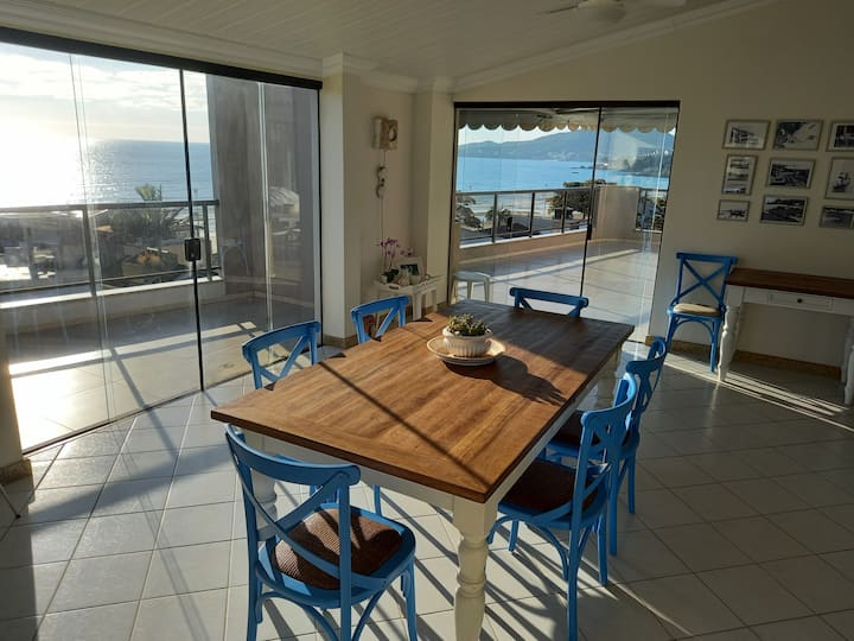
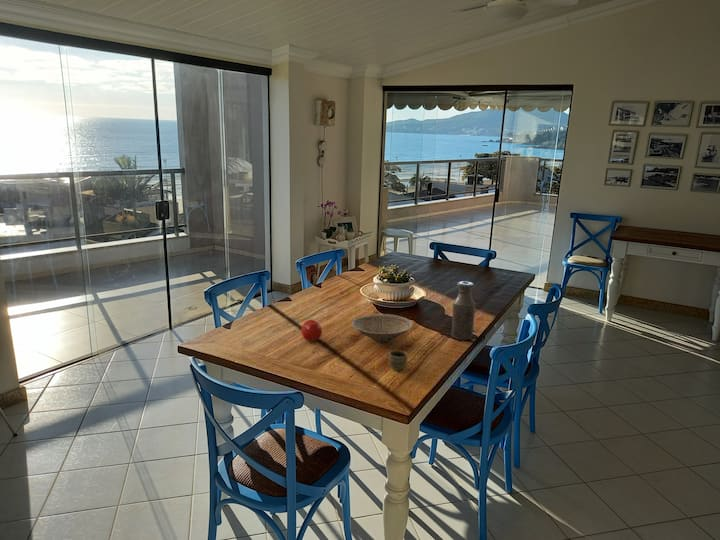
+ cup (399, 360)
+ fruit (311, 329)
+ bottle (463, 310)
+ bowl (381, 331)
